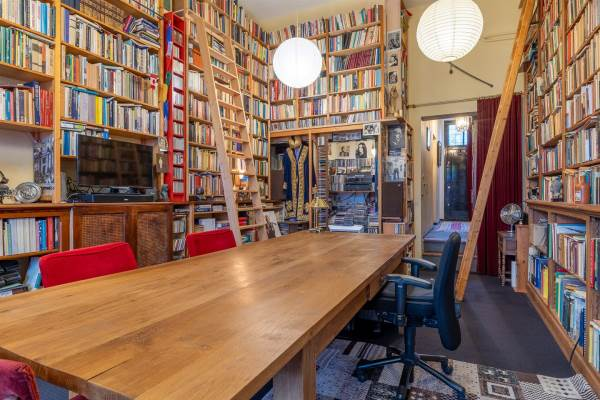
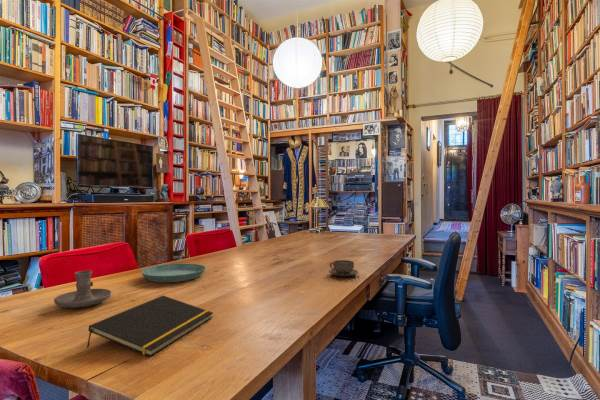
+ notepad (157, 321)
+ saucer (174, 272)
+ candle holder (84, 286)
+ teacup (343, 268)
